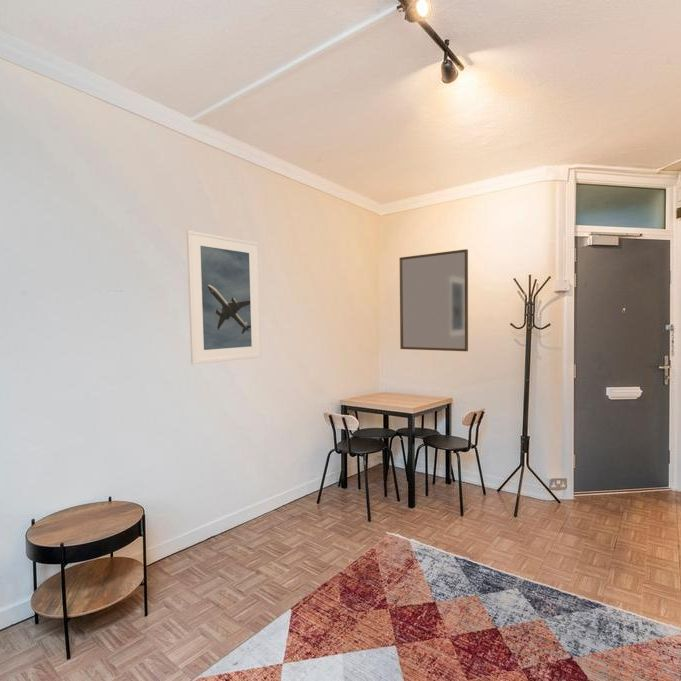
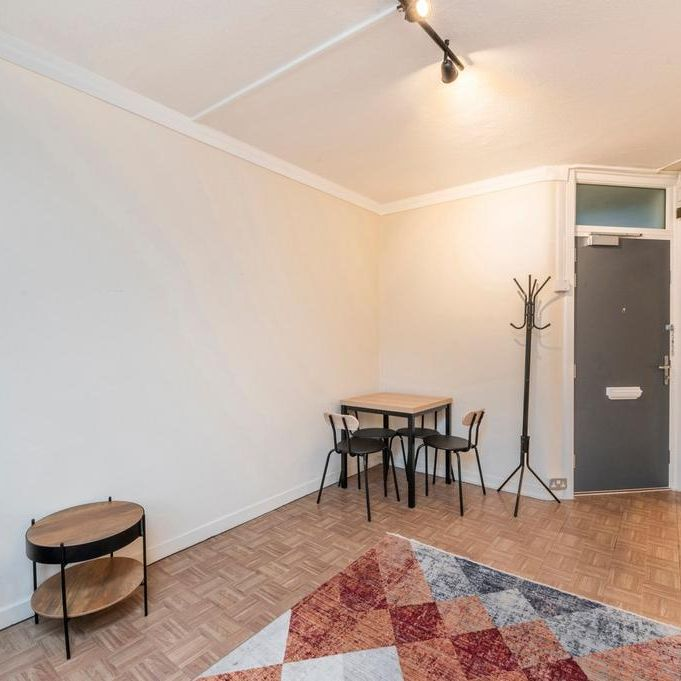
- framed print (227, 299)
- home mirror (432, 302)
